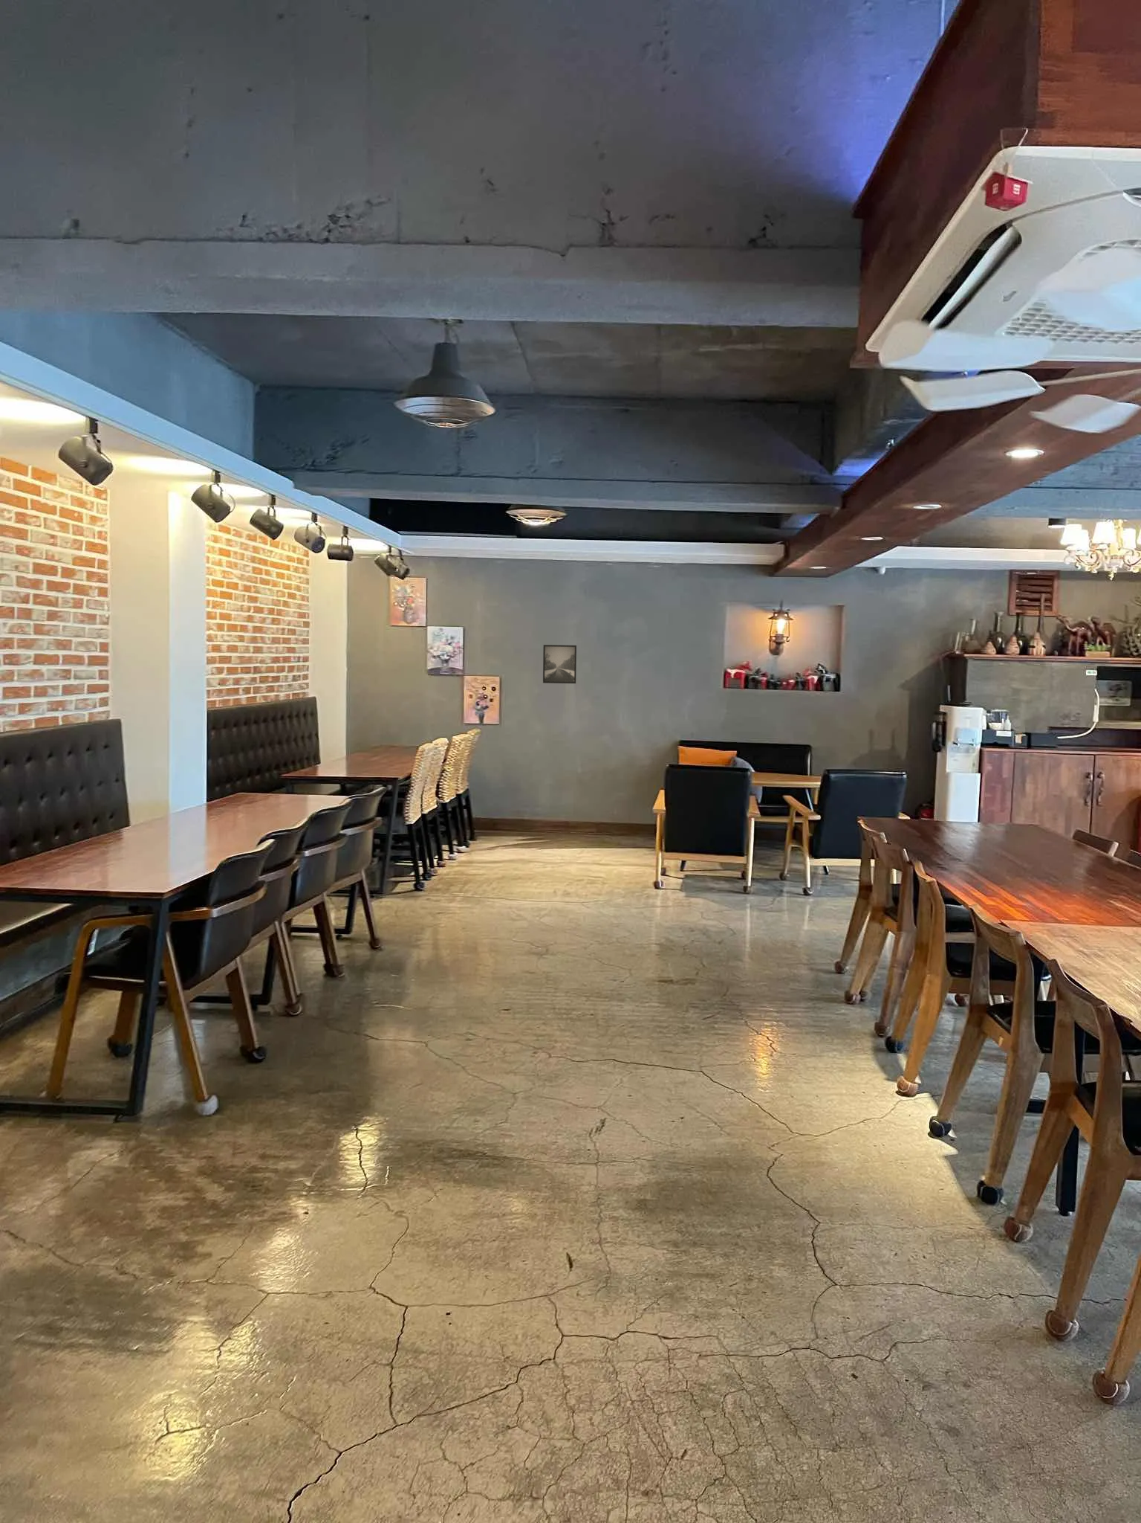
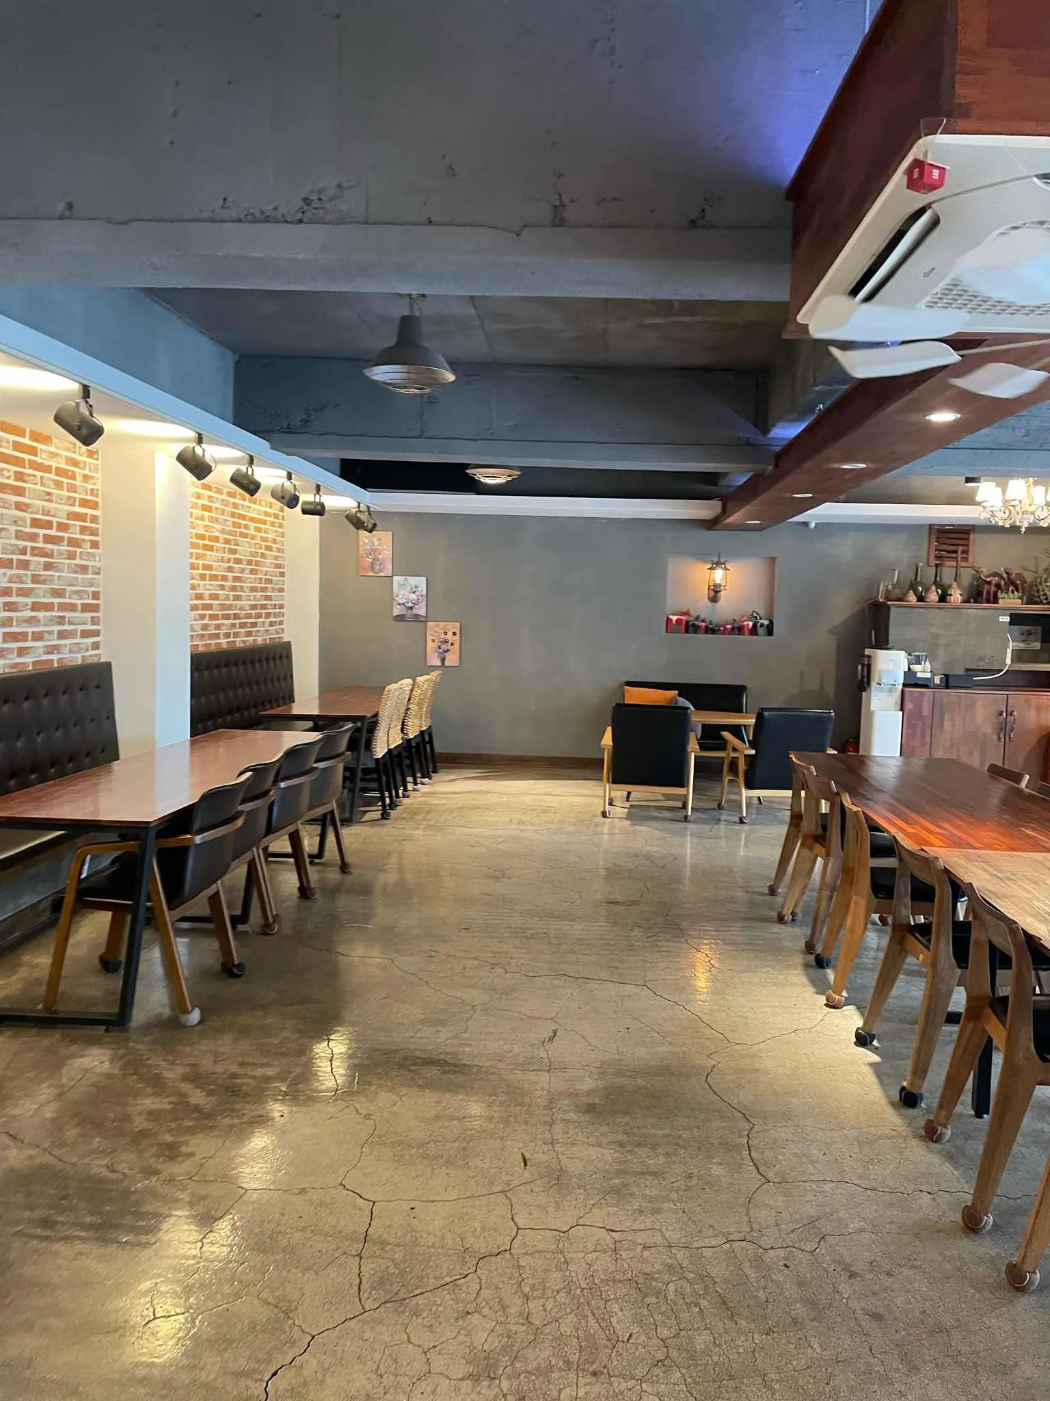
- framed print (560, 664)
